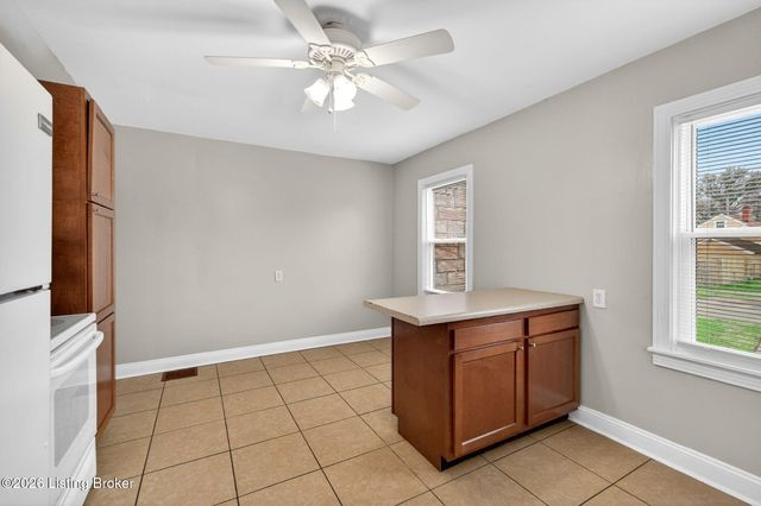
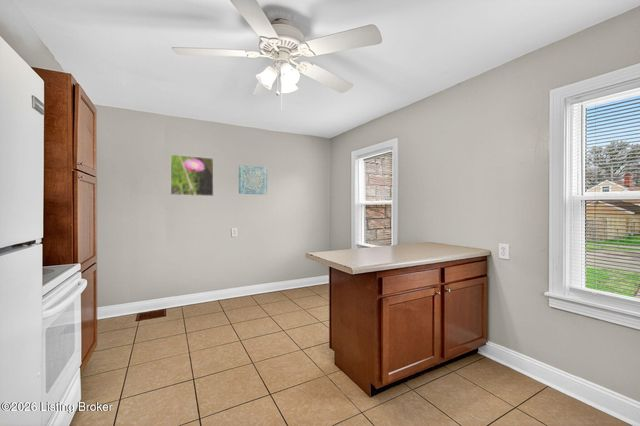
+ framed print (192, 176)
+ wall art (253, 180)
